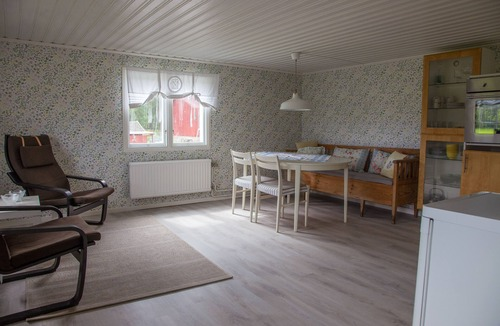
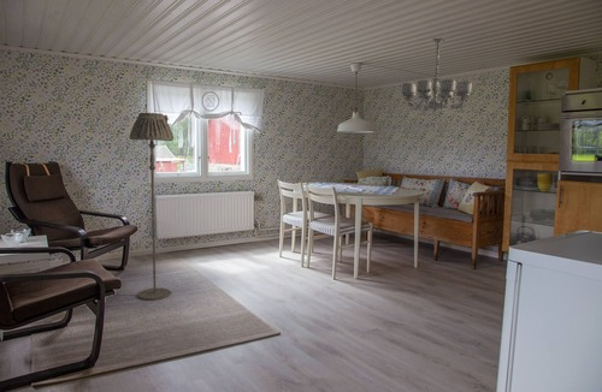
+ floor lamp (153, 206)
+ chandelier (436, 76)
